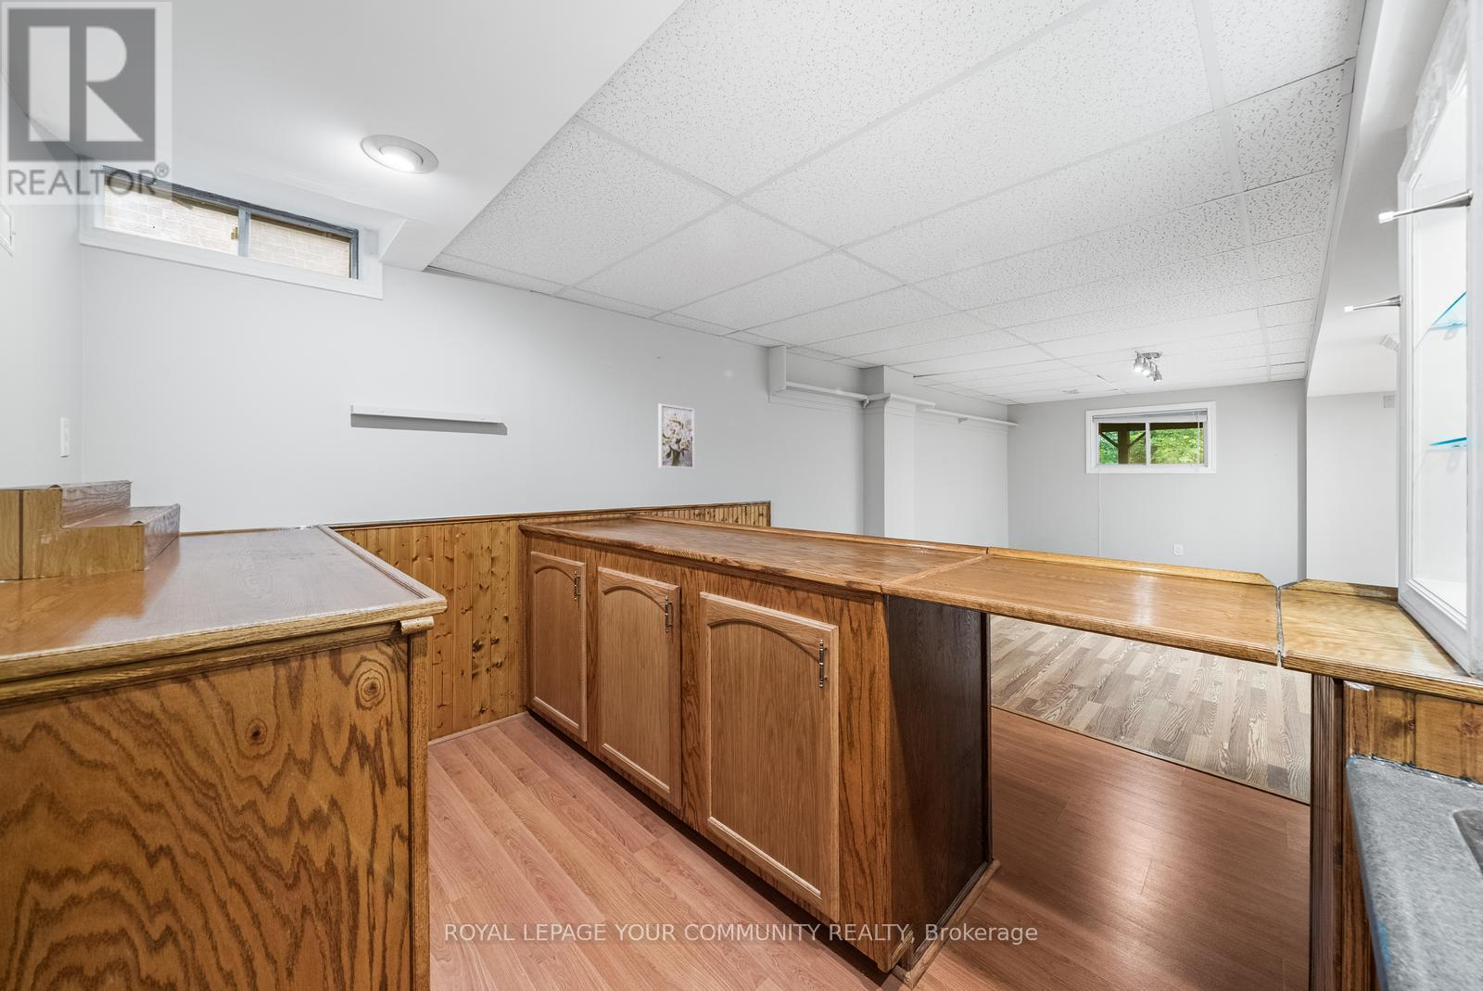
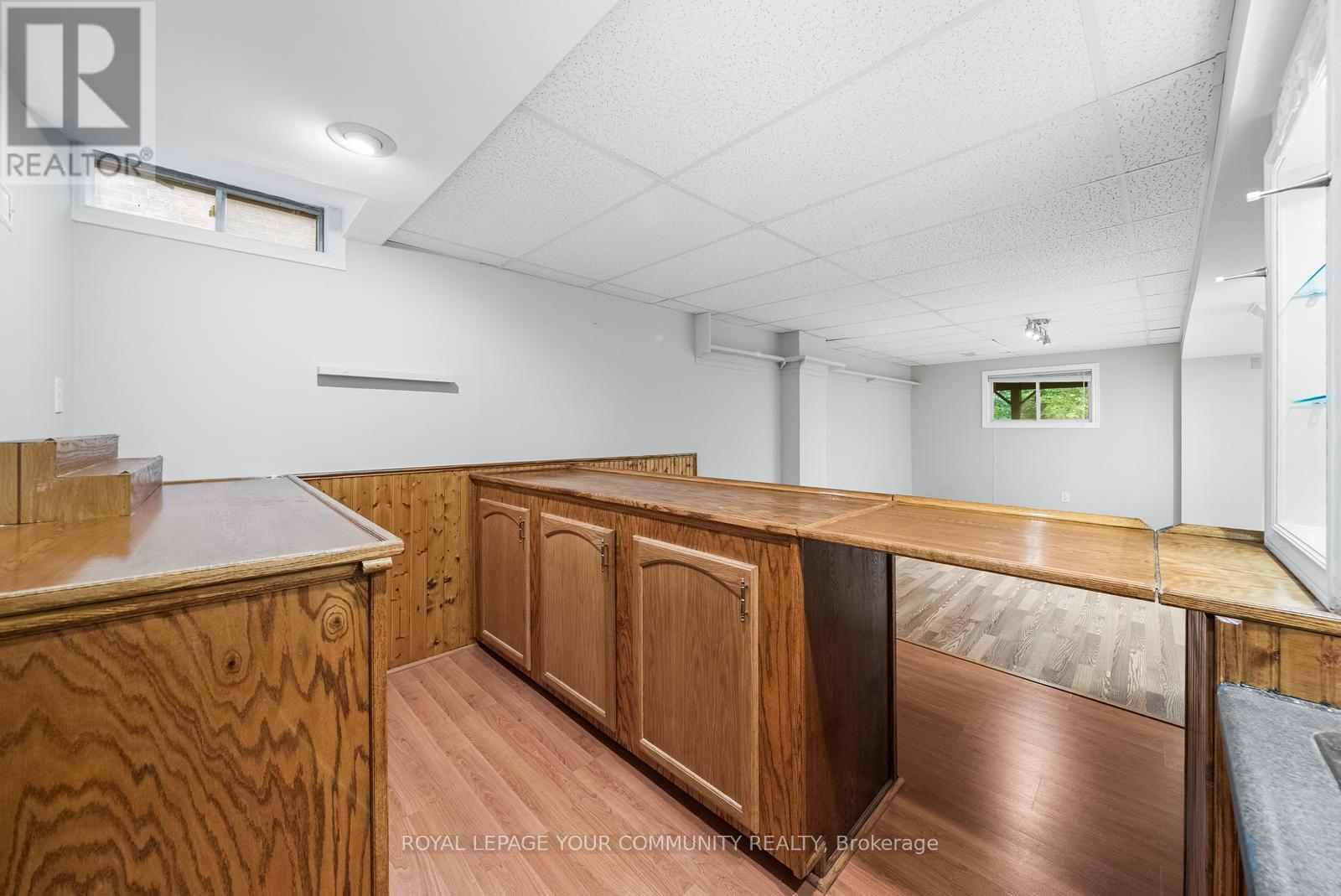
- wall art (677, 437)
